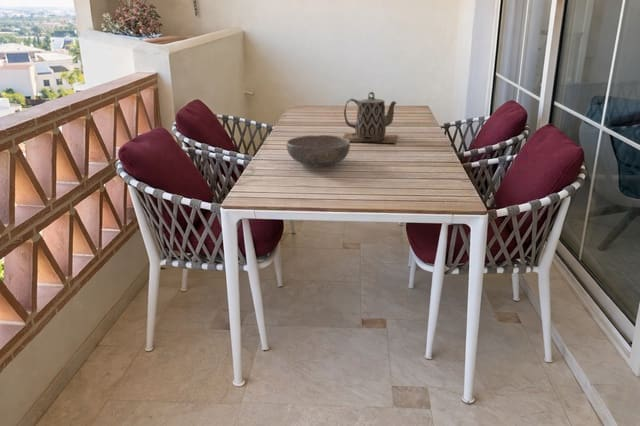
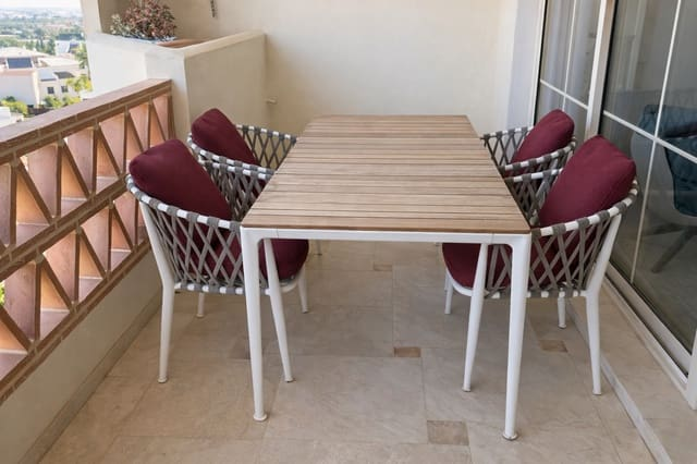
- teapot (370, 115)
- bowl (318, 152)
